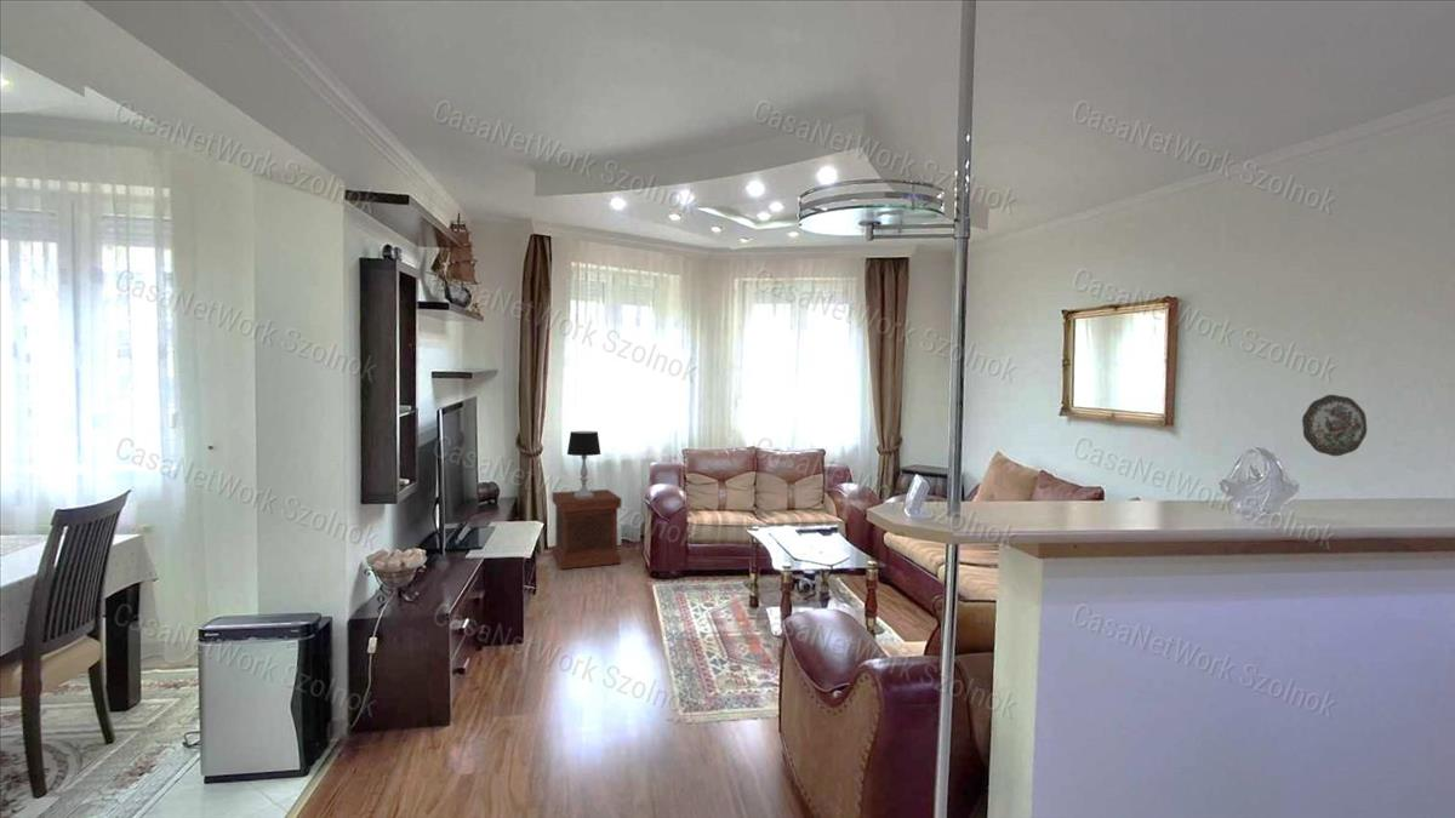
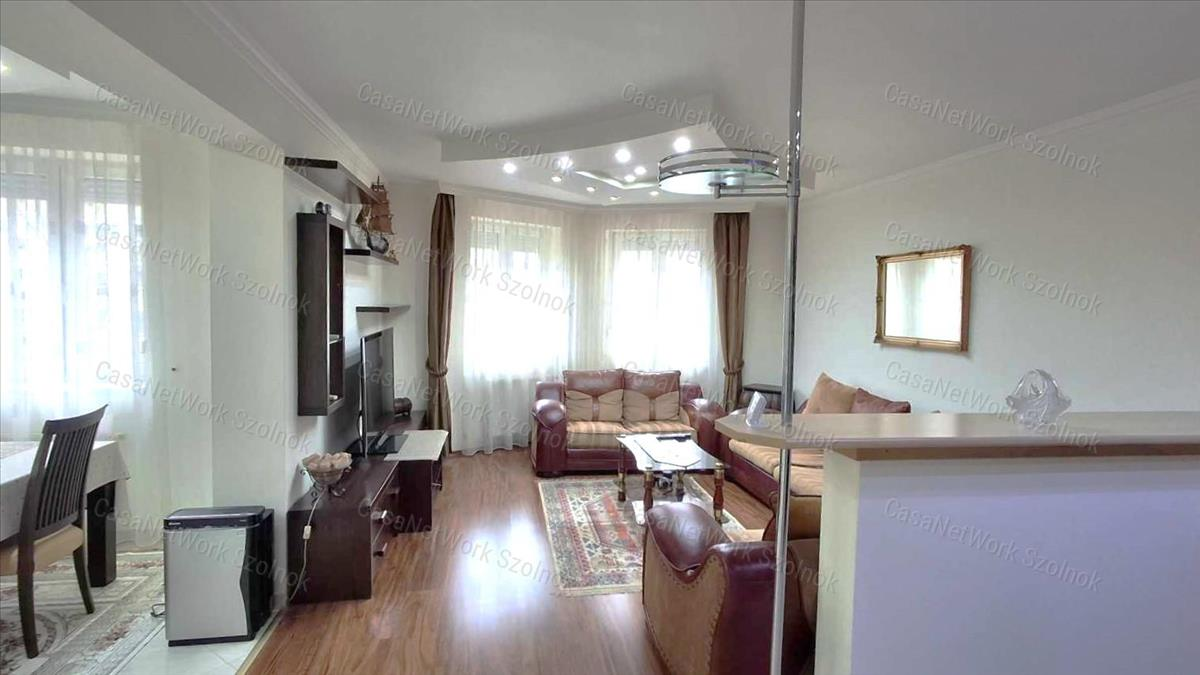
- decorative plate (1335, 425)
- table lamp (583, 463)
- side table (586, 526)
